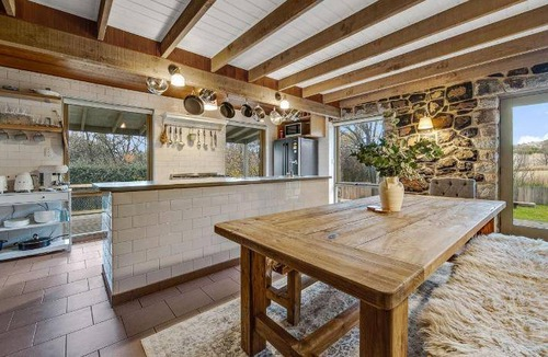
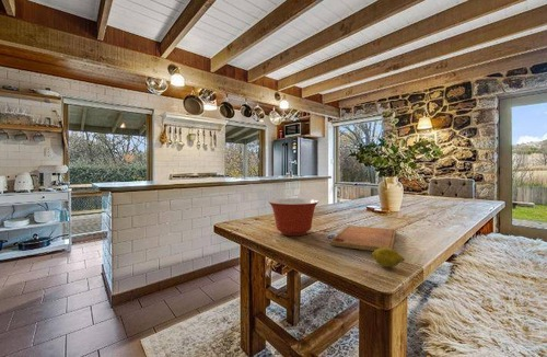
+ cutting board (365, 237)
+ fruit (387, 256)
+ mixing bowl (293, 217)
